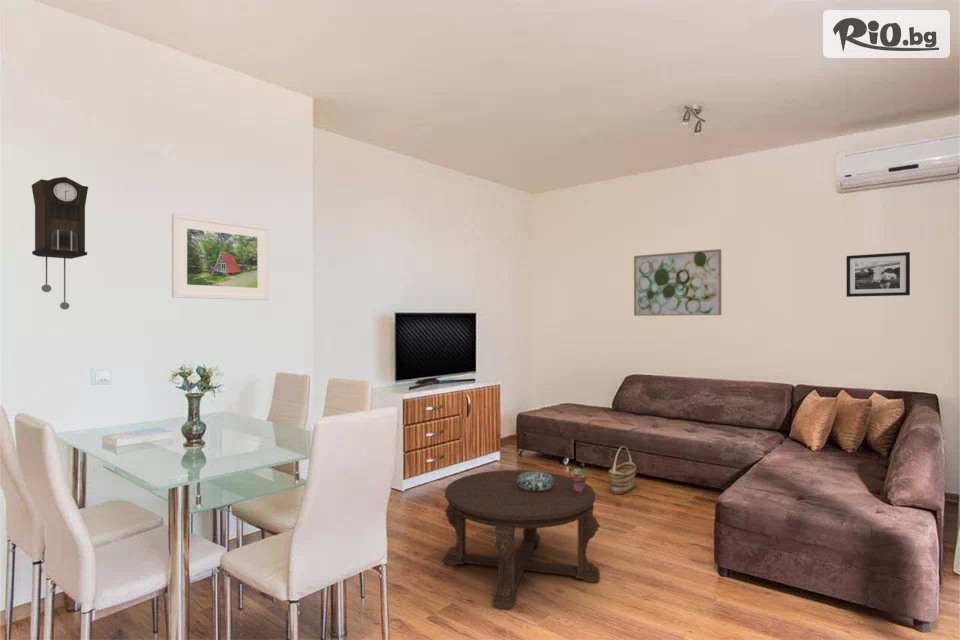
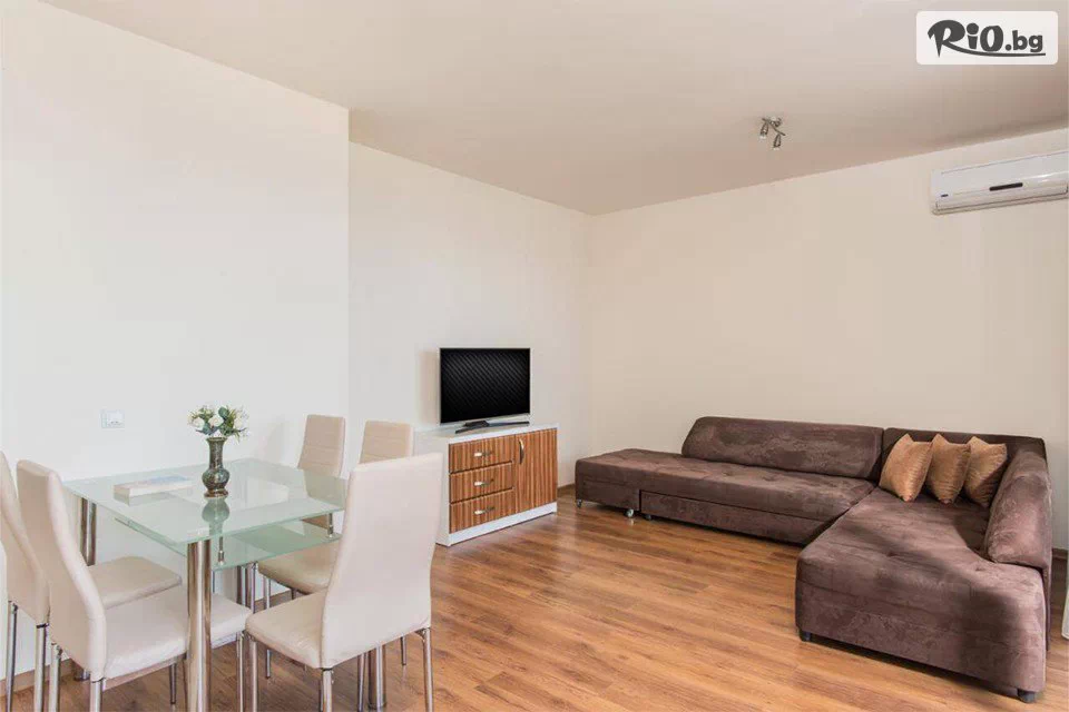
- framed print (223, 259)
- pendulum clock (60, 244)
- picture frame (877, 275)
- potted succulent (578, 479)
- coffee table (519, 528)
- decorative bowl (535, 481)
- wall art (675, 284)
- basket (622, 467)
